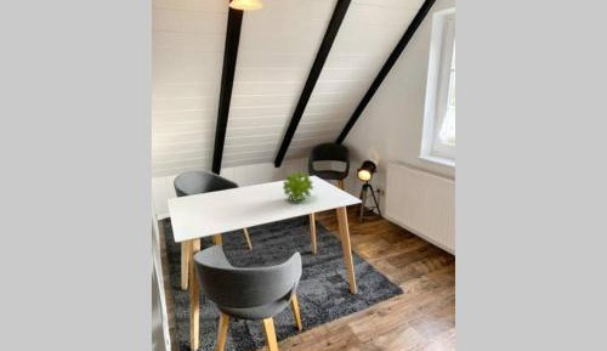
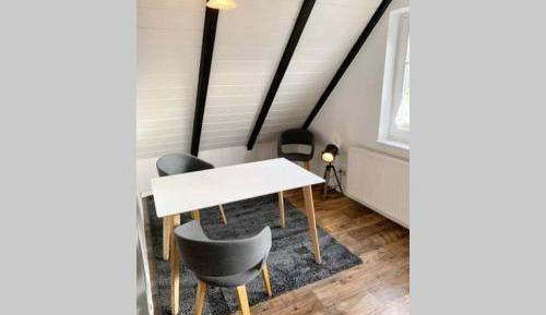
- plant (297, 186)
